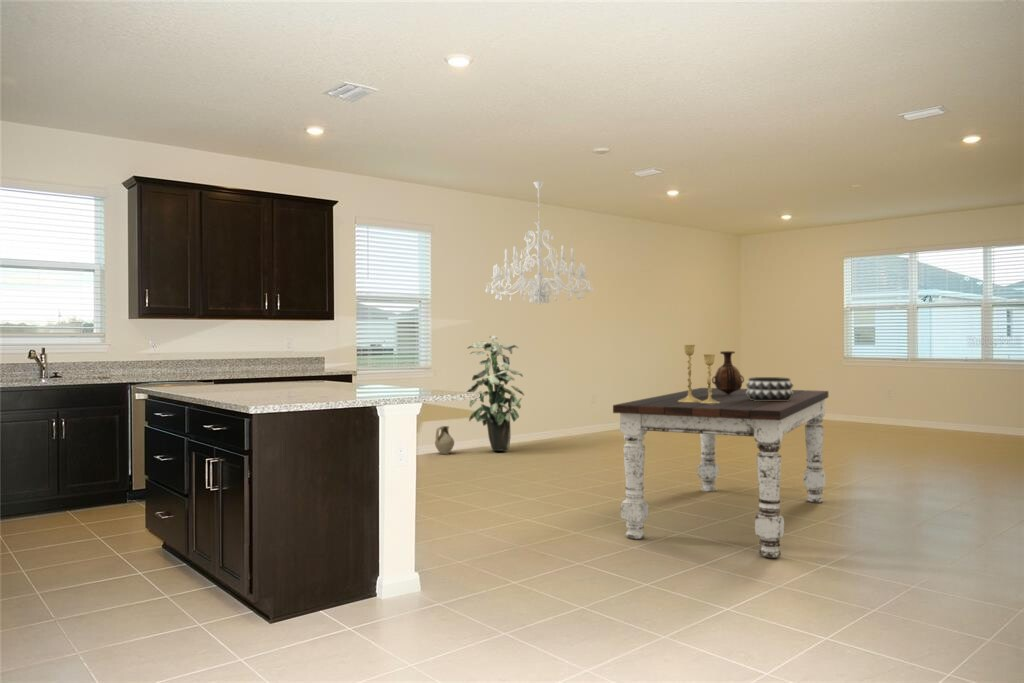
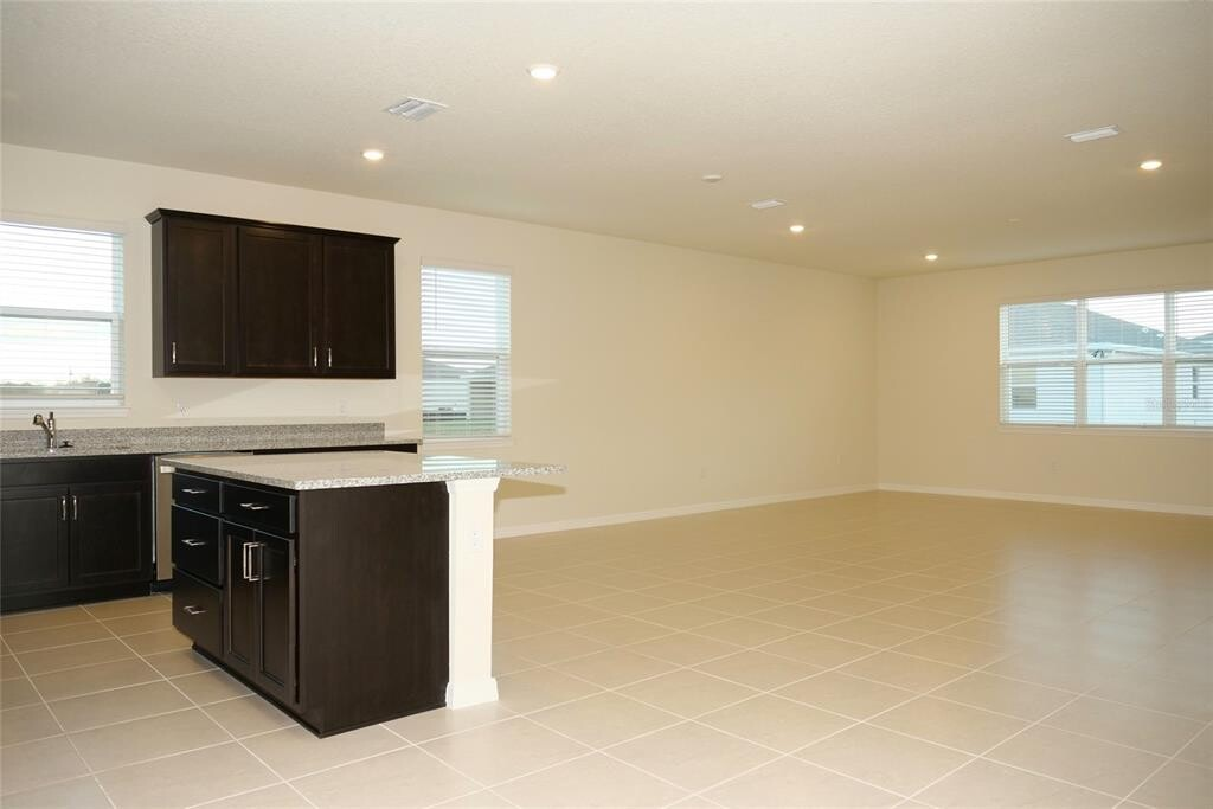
- ceramic jug (444, 440)
- vase (727, 372)
- decorative bowl (769, 388)
- indoor plant (494, 393)
- dining table (717, 464)
- candlestick (690, 373)
- chandelier (539, 243)
